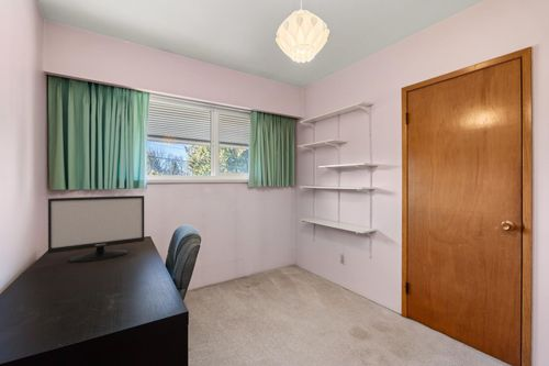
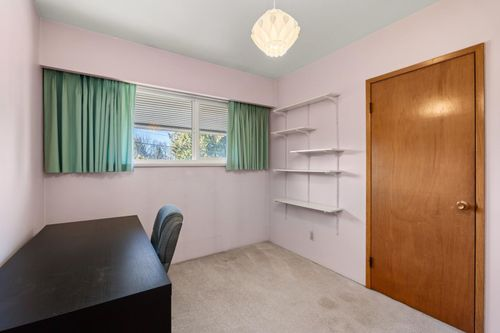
- monitor (100, 226)
